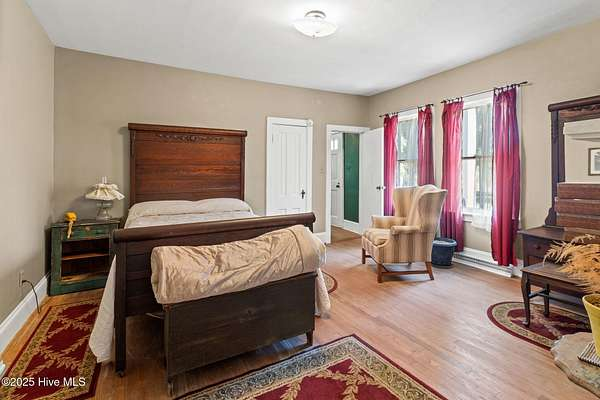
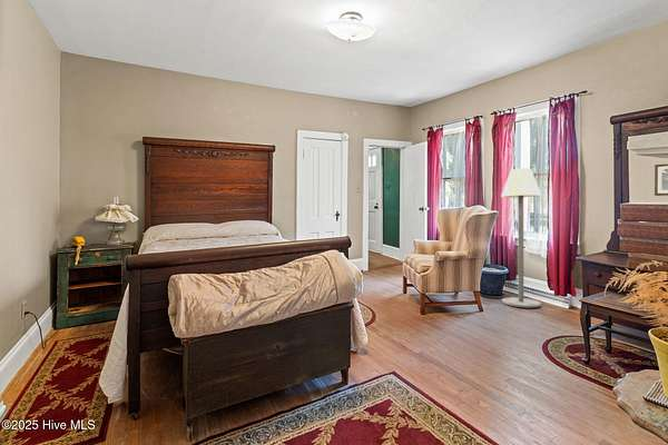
+ floor lamp (520, 236)
